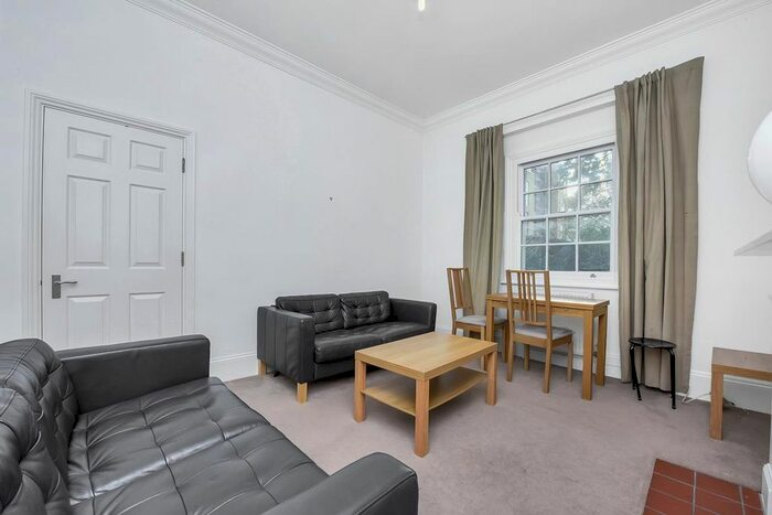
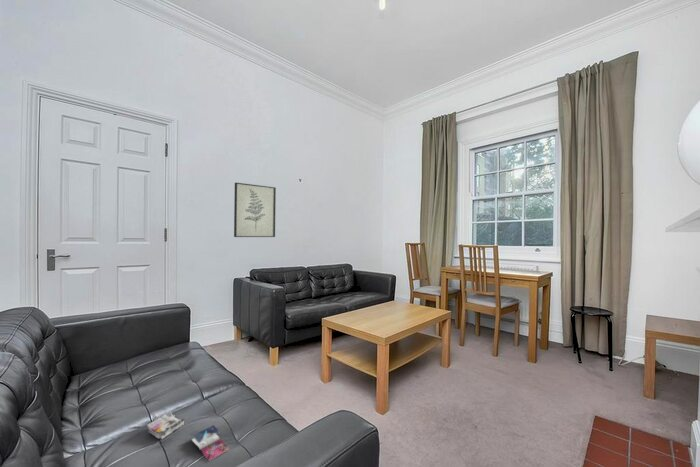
+ magazine (193, 435)
+ wall art (255, 211)
